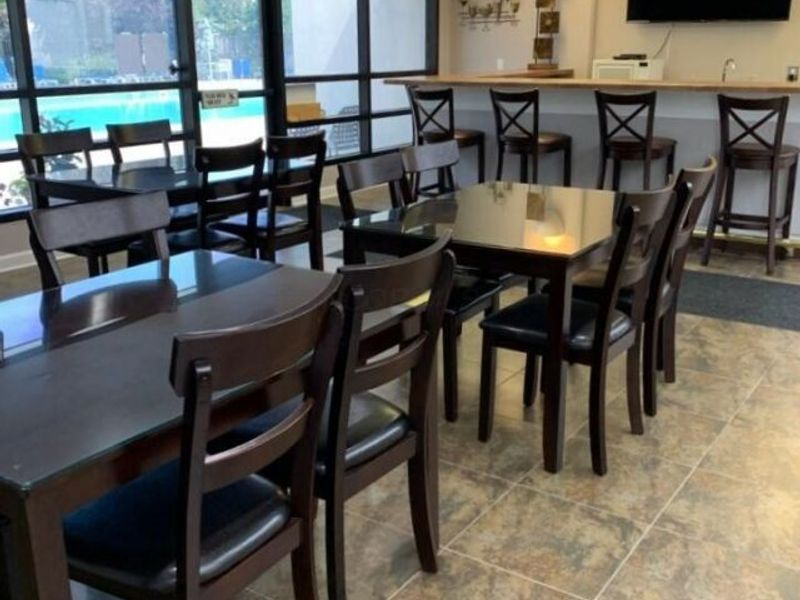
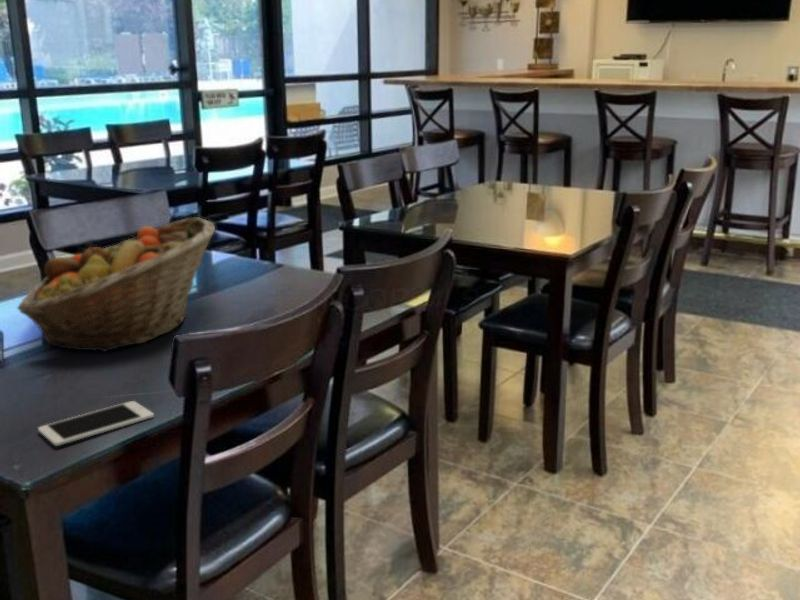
+ cell phone (97, 422)
+ fruit basket (122, 277)
